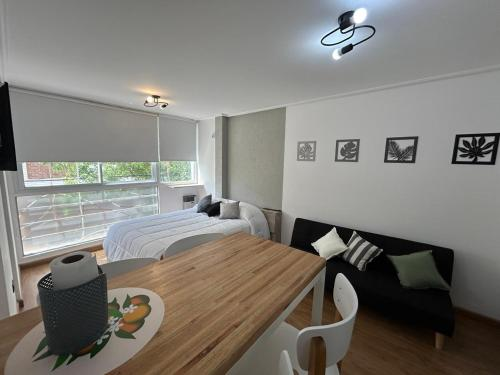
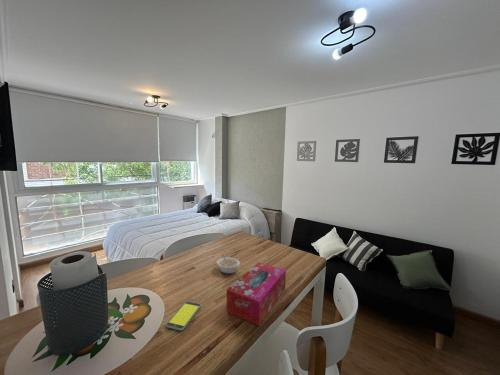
+ tissue box (258, 289)
+ legume (227, 265)
+ smartphone (184, 314)
